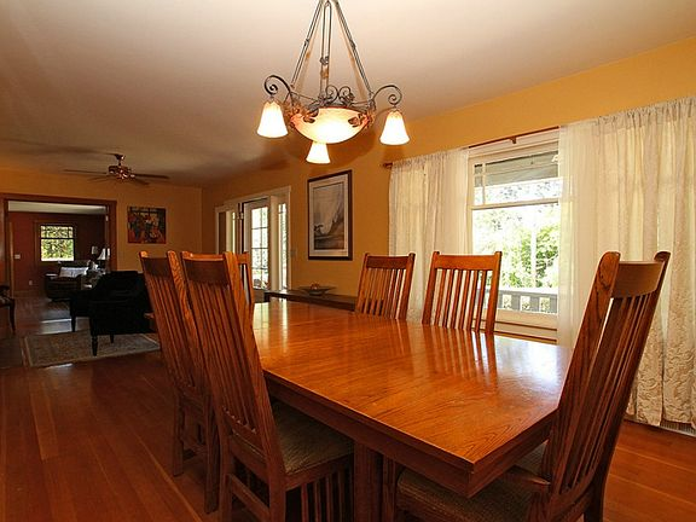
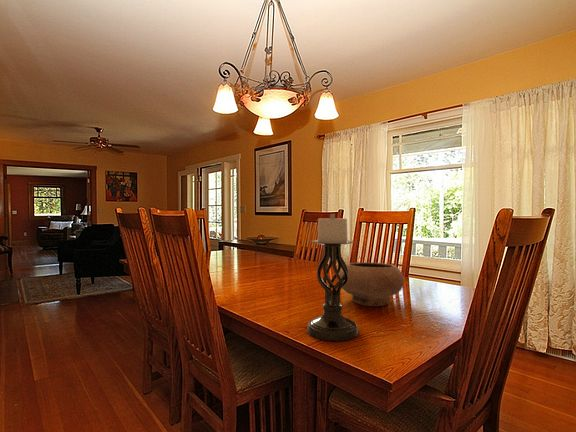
+ bowl (370, 282)
+ candle holder (334, 271)
